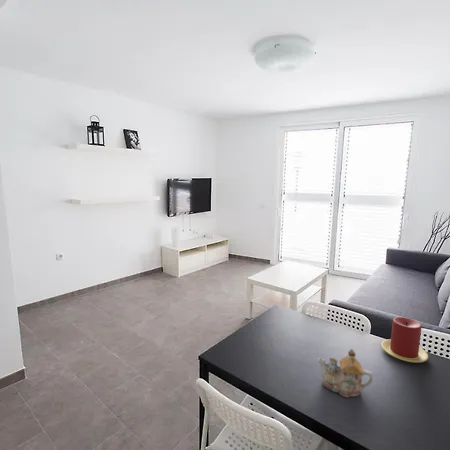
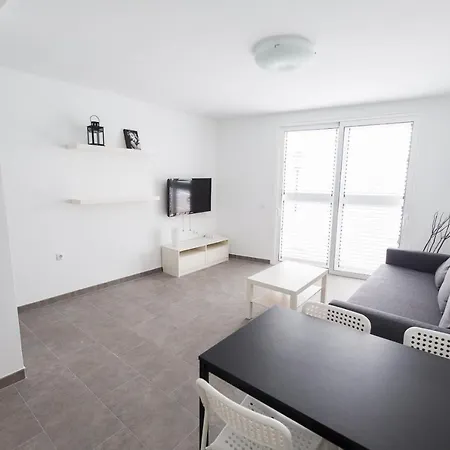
- teapot (344, 369)
- candle (405, 337)
